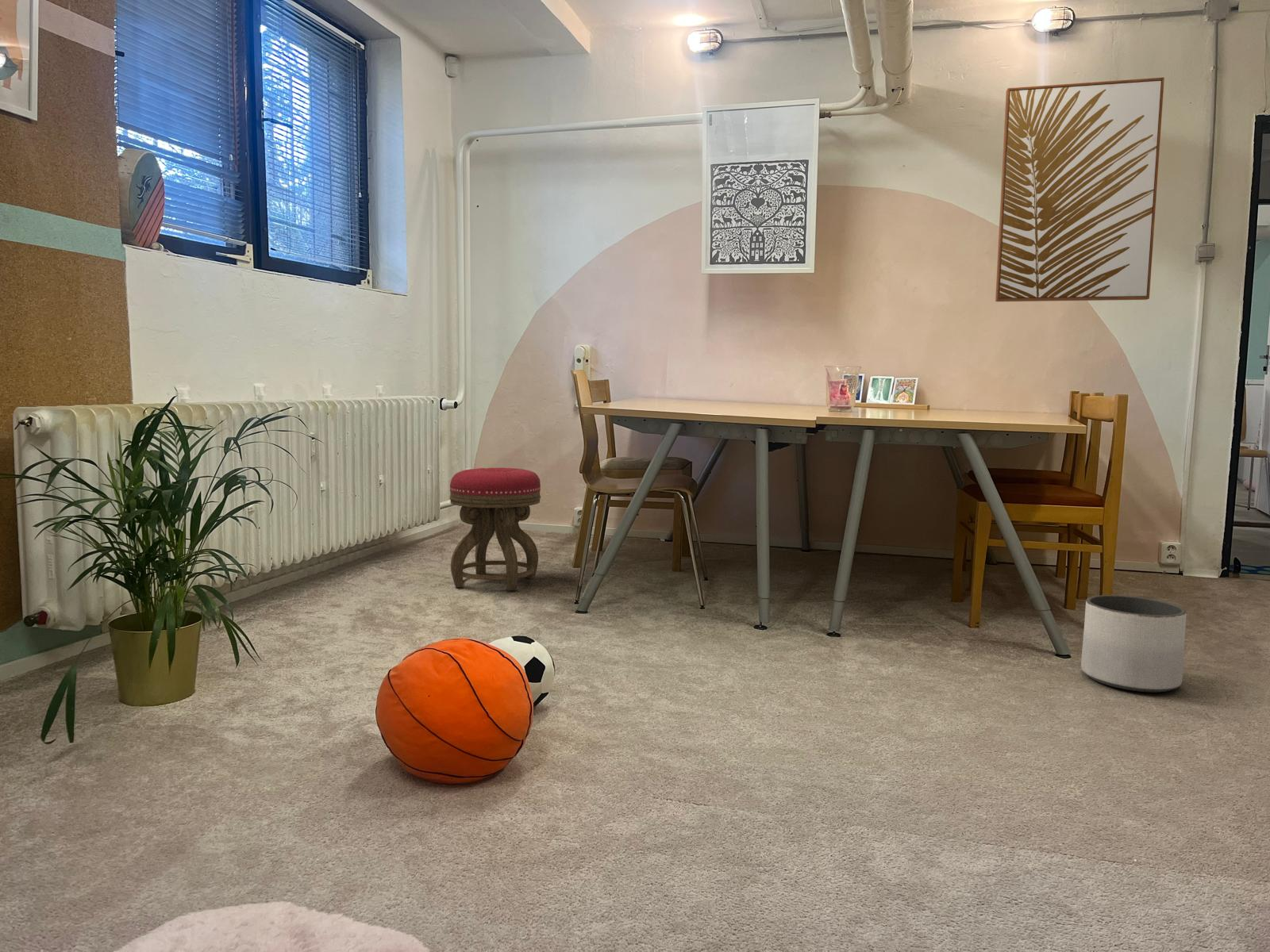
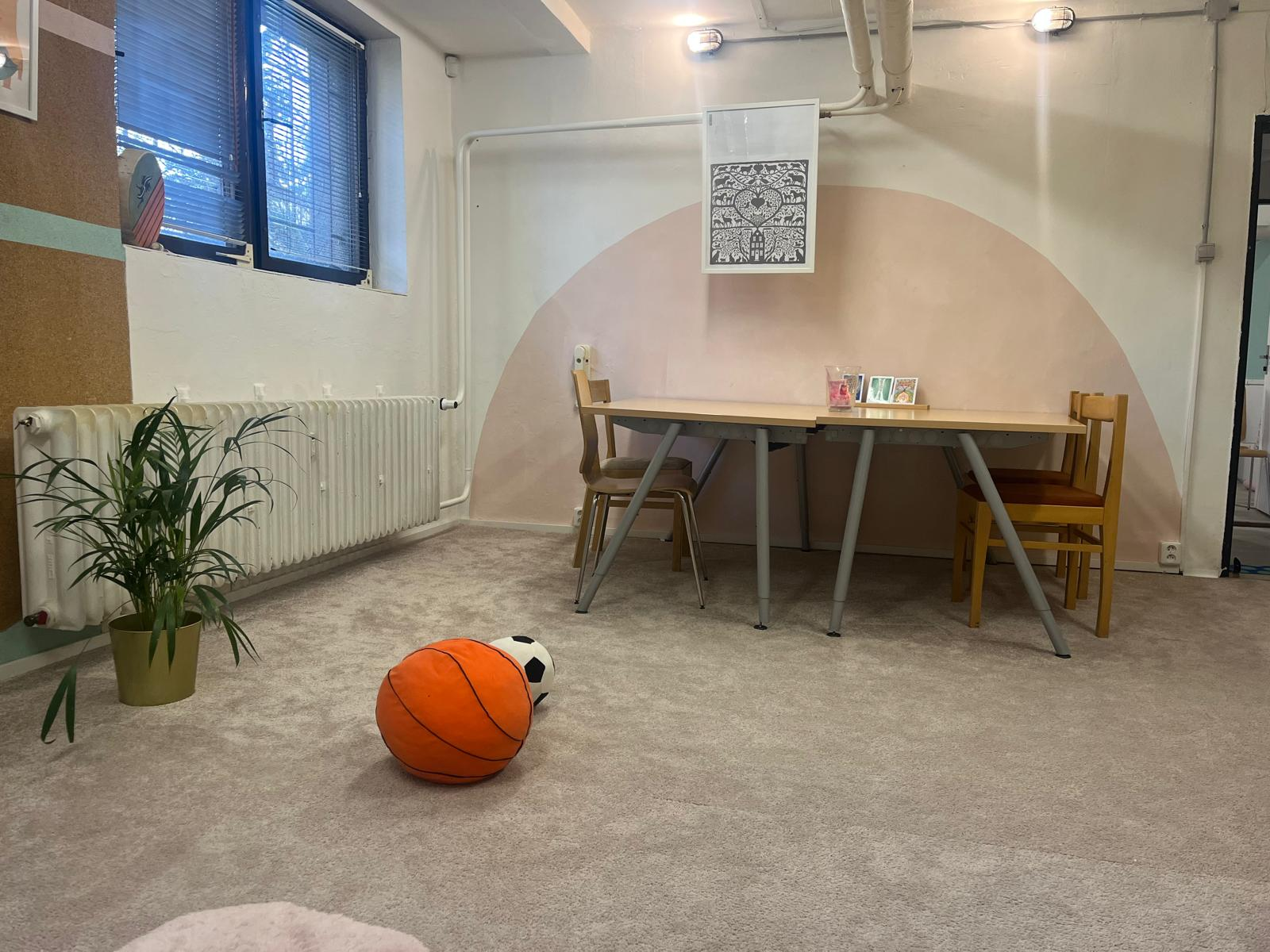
- planter (1132, 642)
- stool (495, 526)
- wall art (1076, 193)
